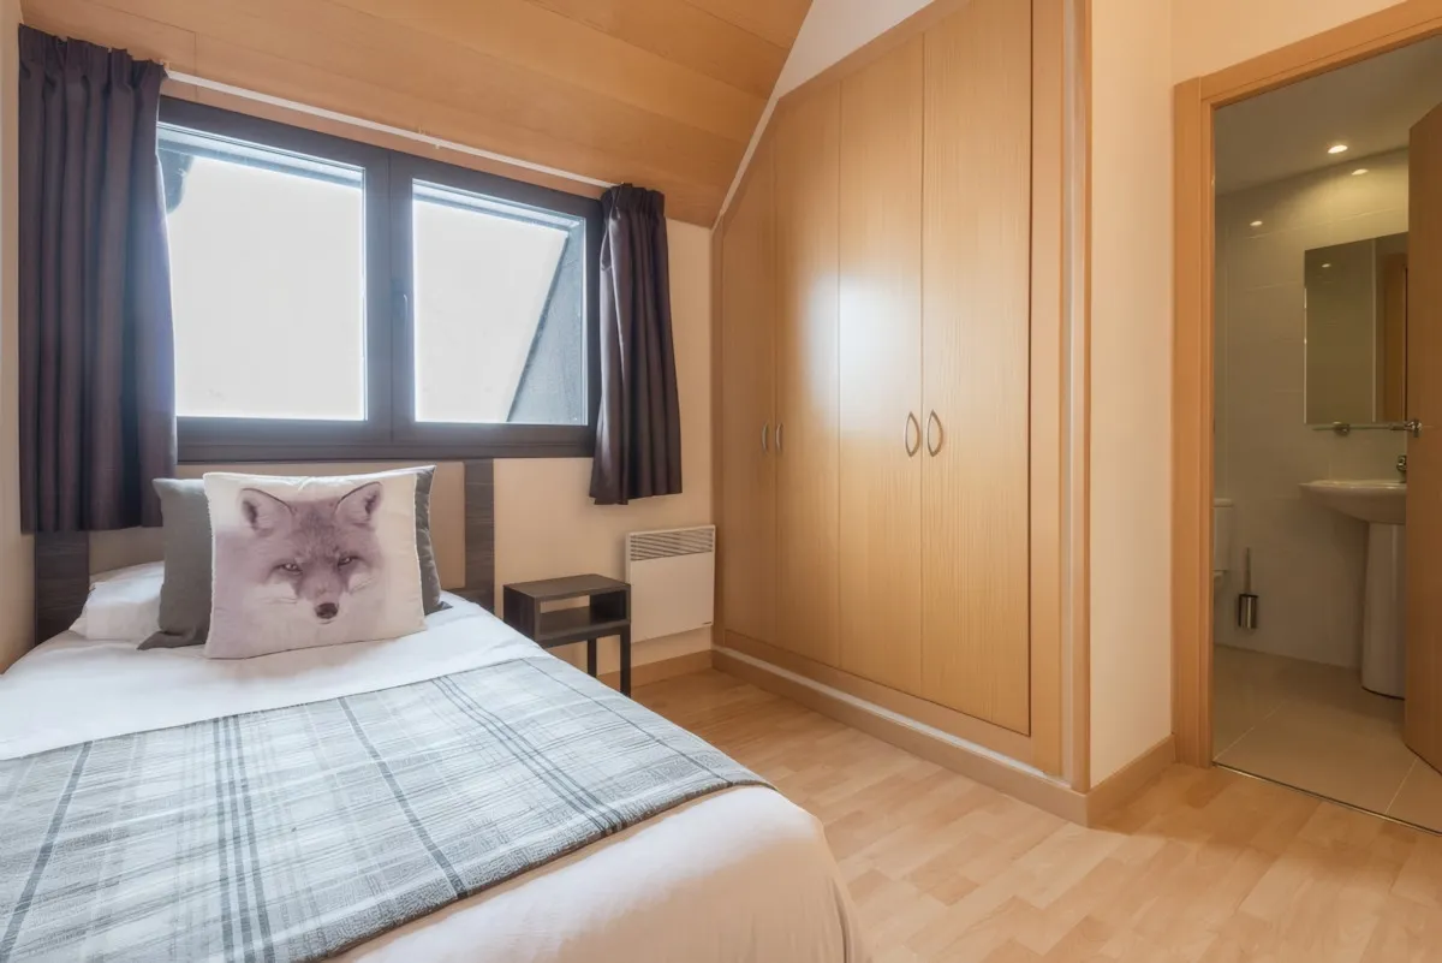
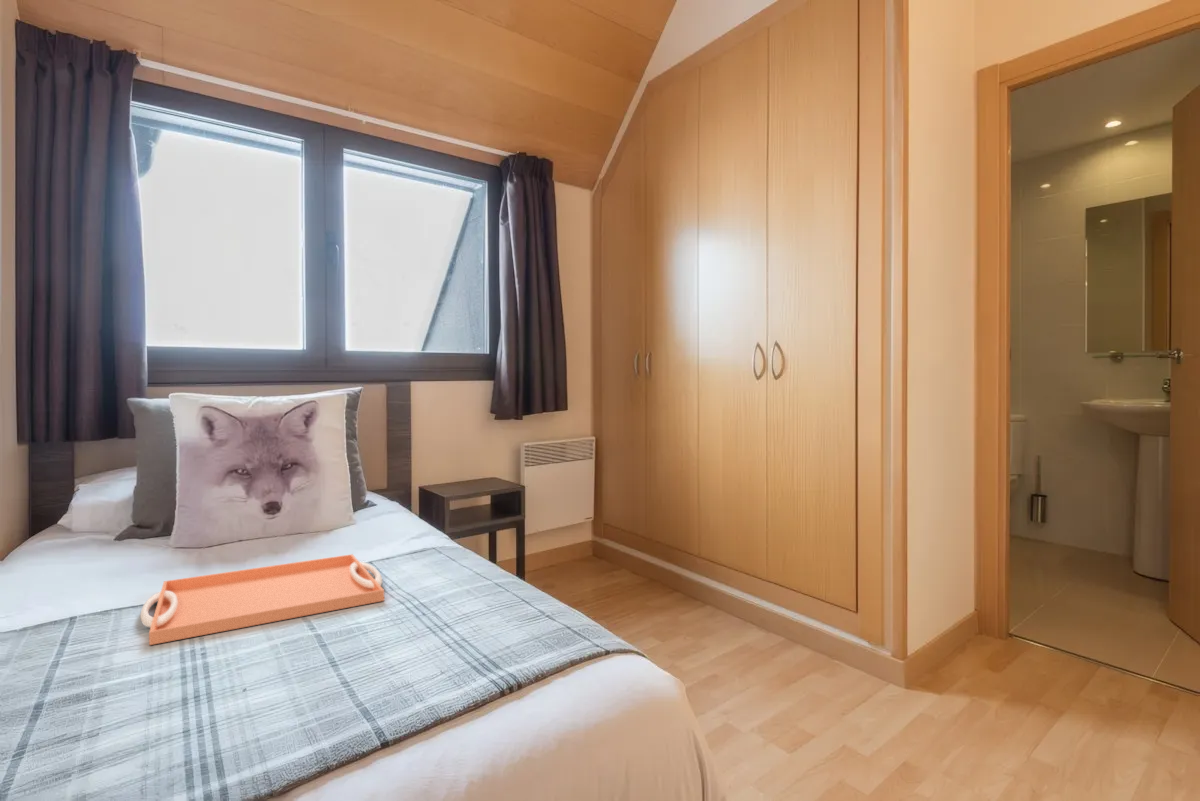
+ serving tray (271, 590)
